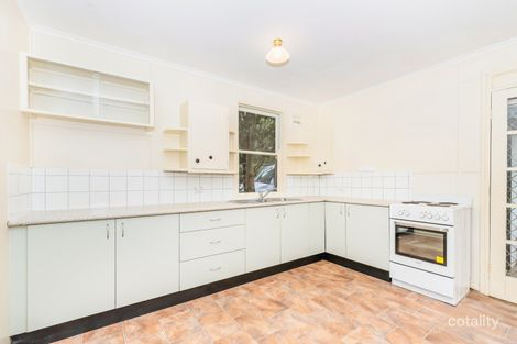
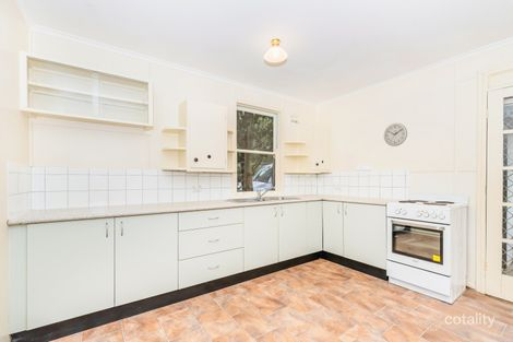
+ wall clock (394, 134)
